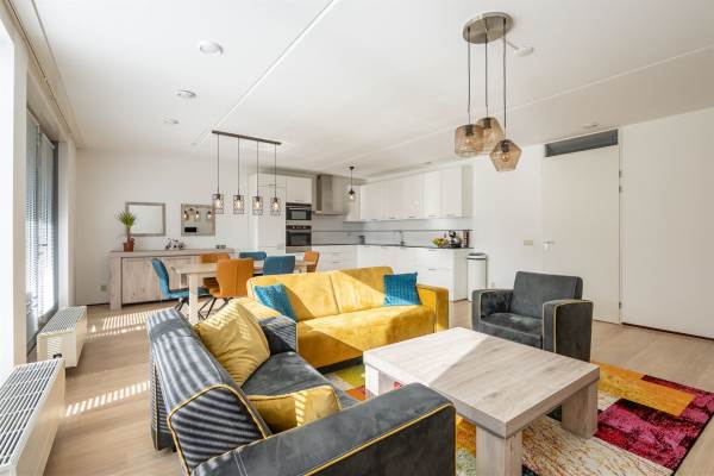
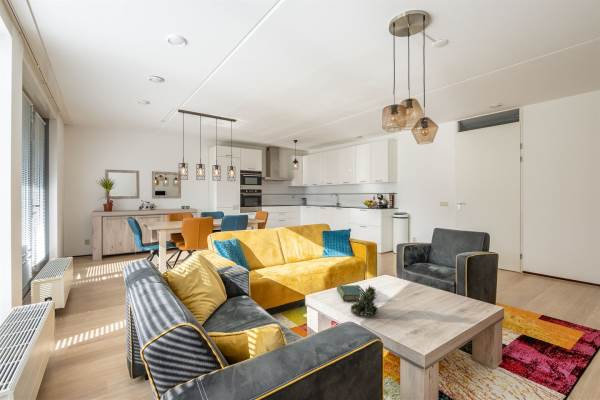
+ succulent plant (365, 297)
+ book (351, 292)
